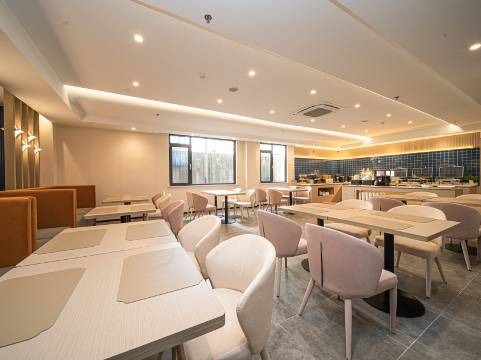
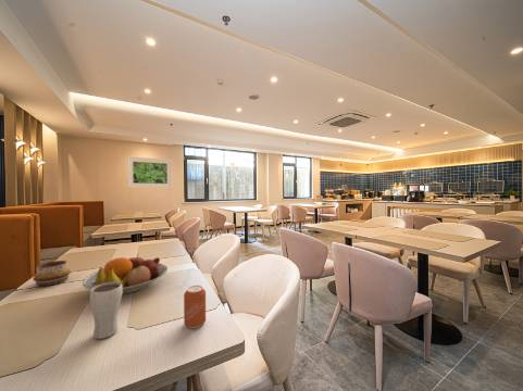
+ can (195, 305)
+ fruit bowl (128, 270)
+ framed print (150, 173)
+ decorative bowl (52, 273)
+ drinking glass (107, 310)
